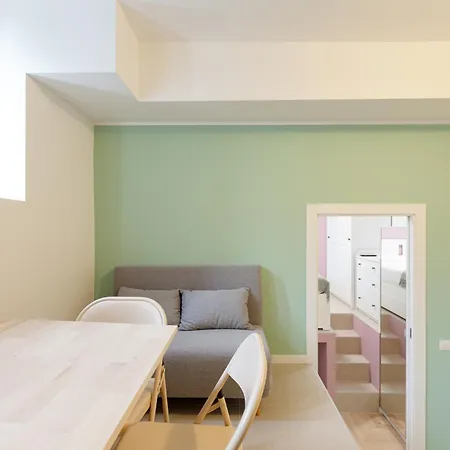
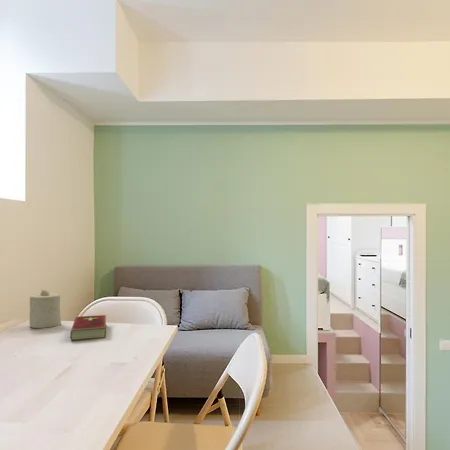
+ candle (45, 307)
+ hardcover book (89, 326)
